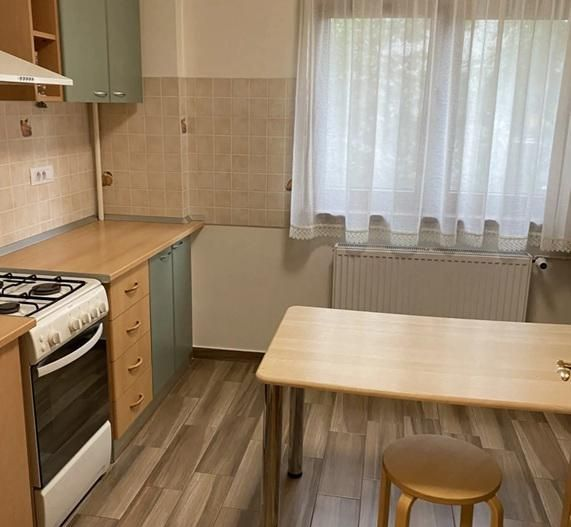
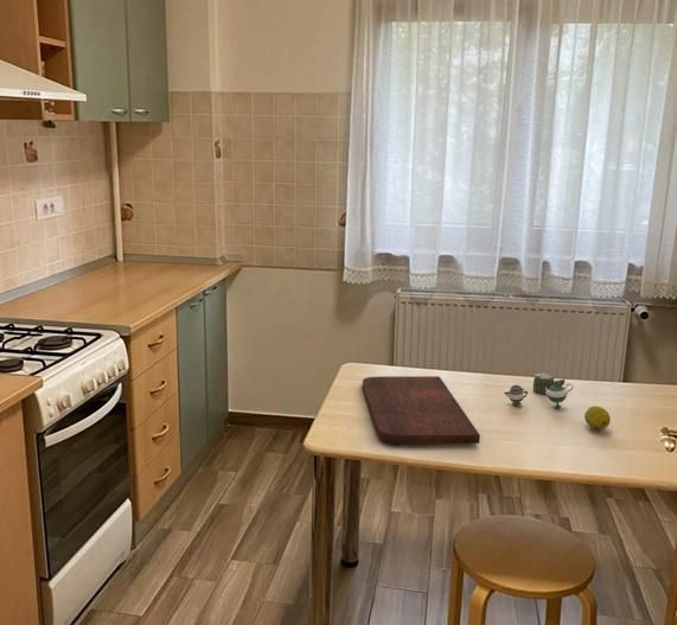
+ teapot (545, 391)
+ cup (550, 381)
+ fruit (596, 417)
+ cutting board (413, 406)
